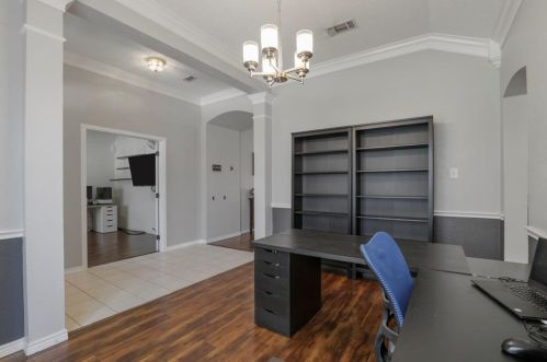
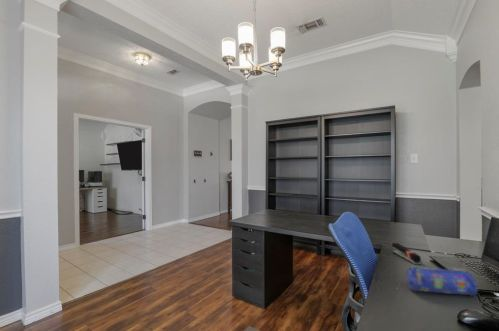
+ stapler (405, 253)
+ pencil case (440, 279)
